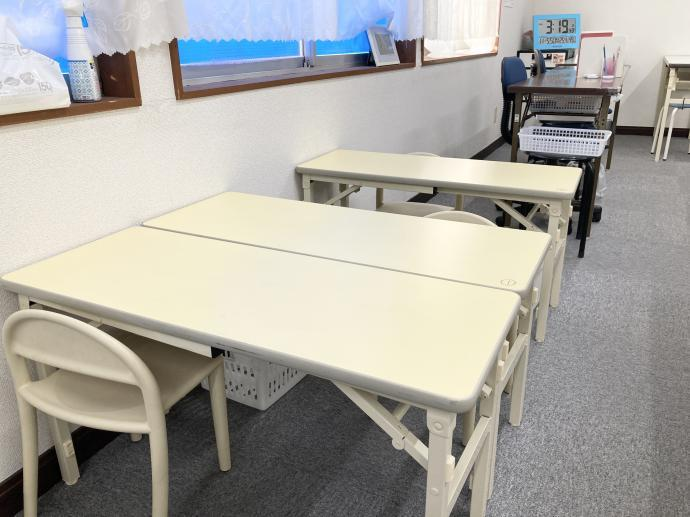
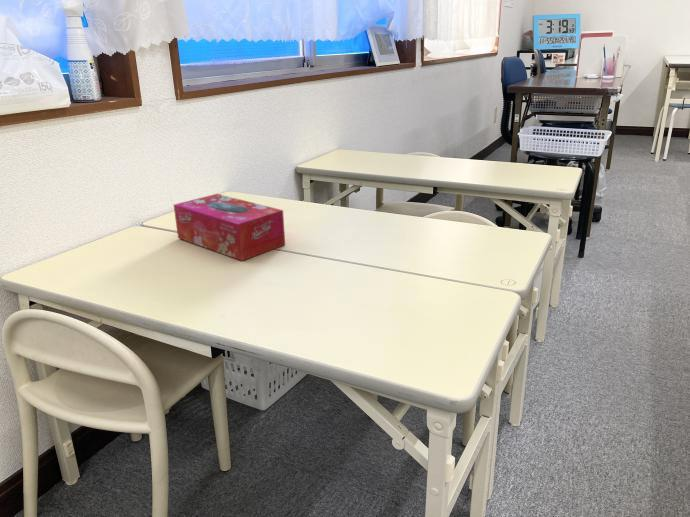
+ tissue box (228, 224)
